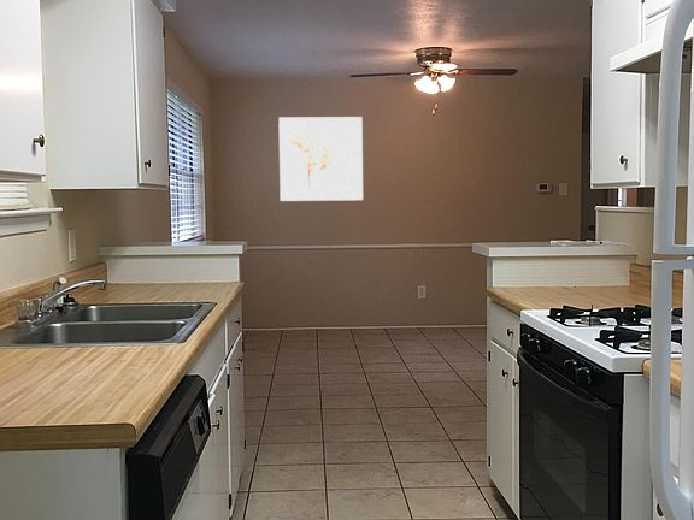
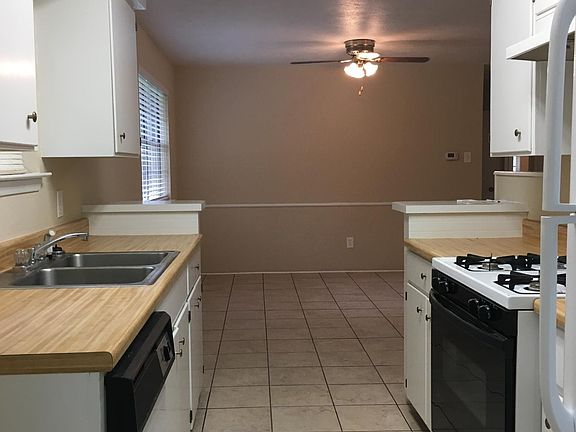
- wall art (320, 159)
